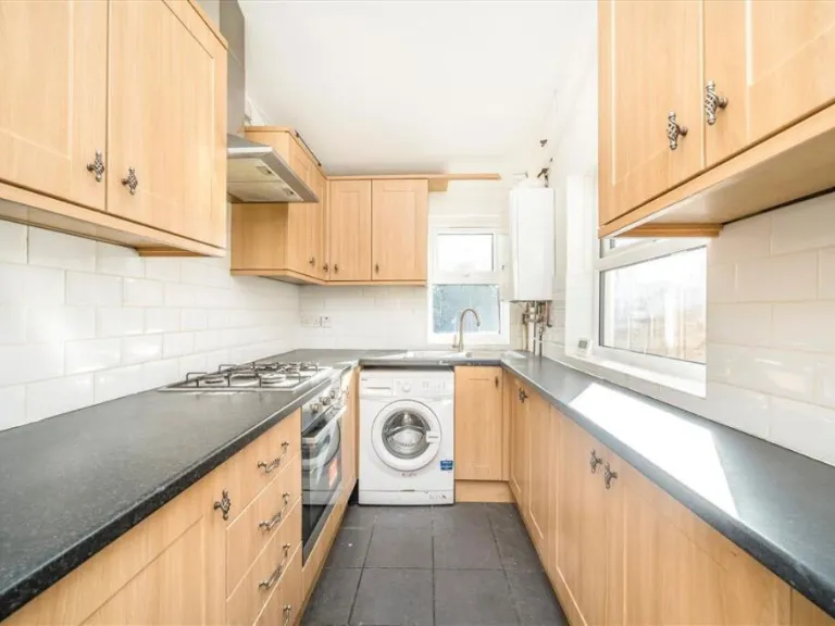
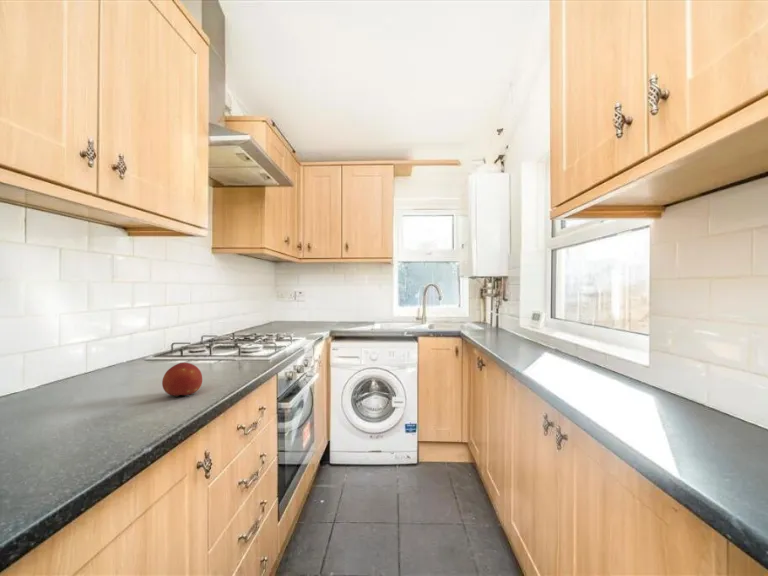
+ fruit (182, 378)
